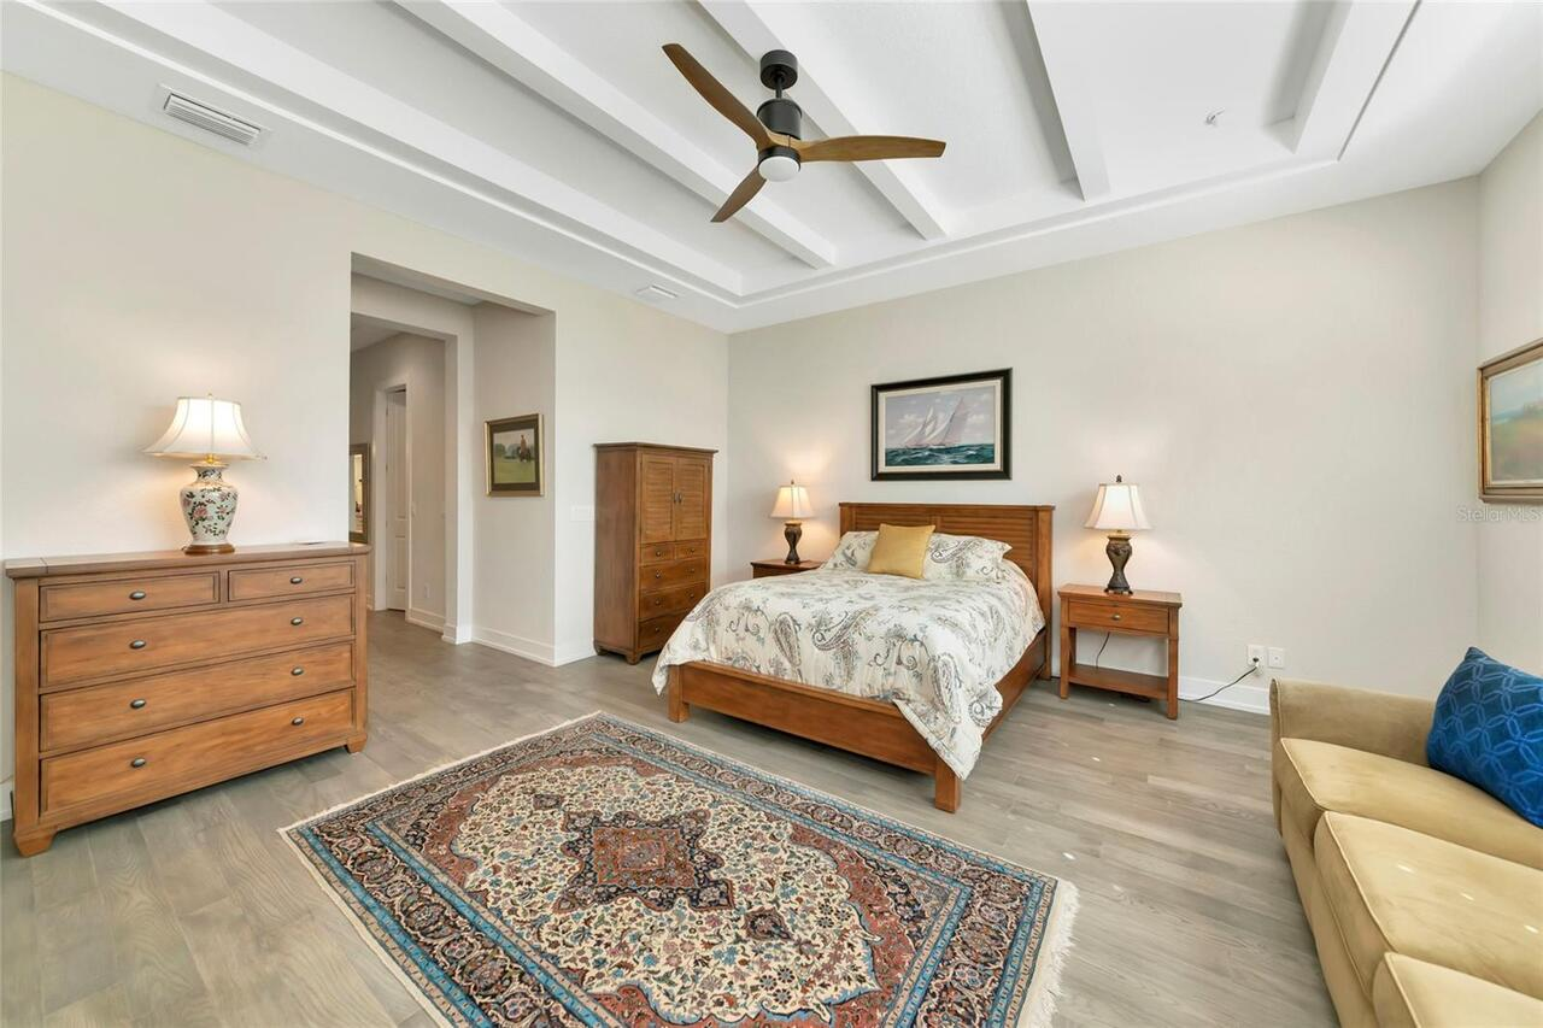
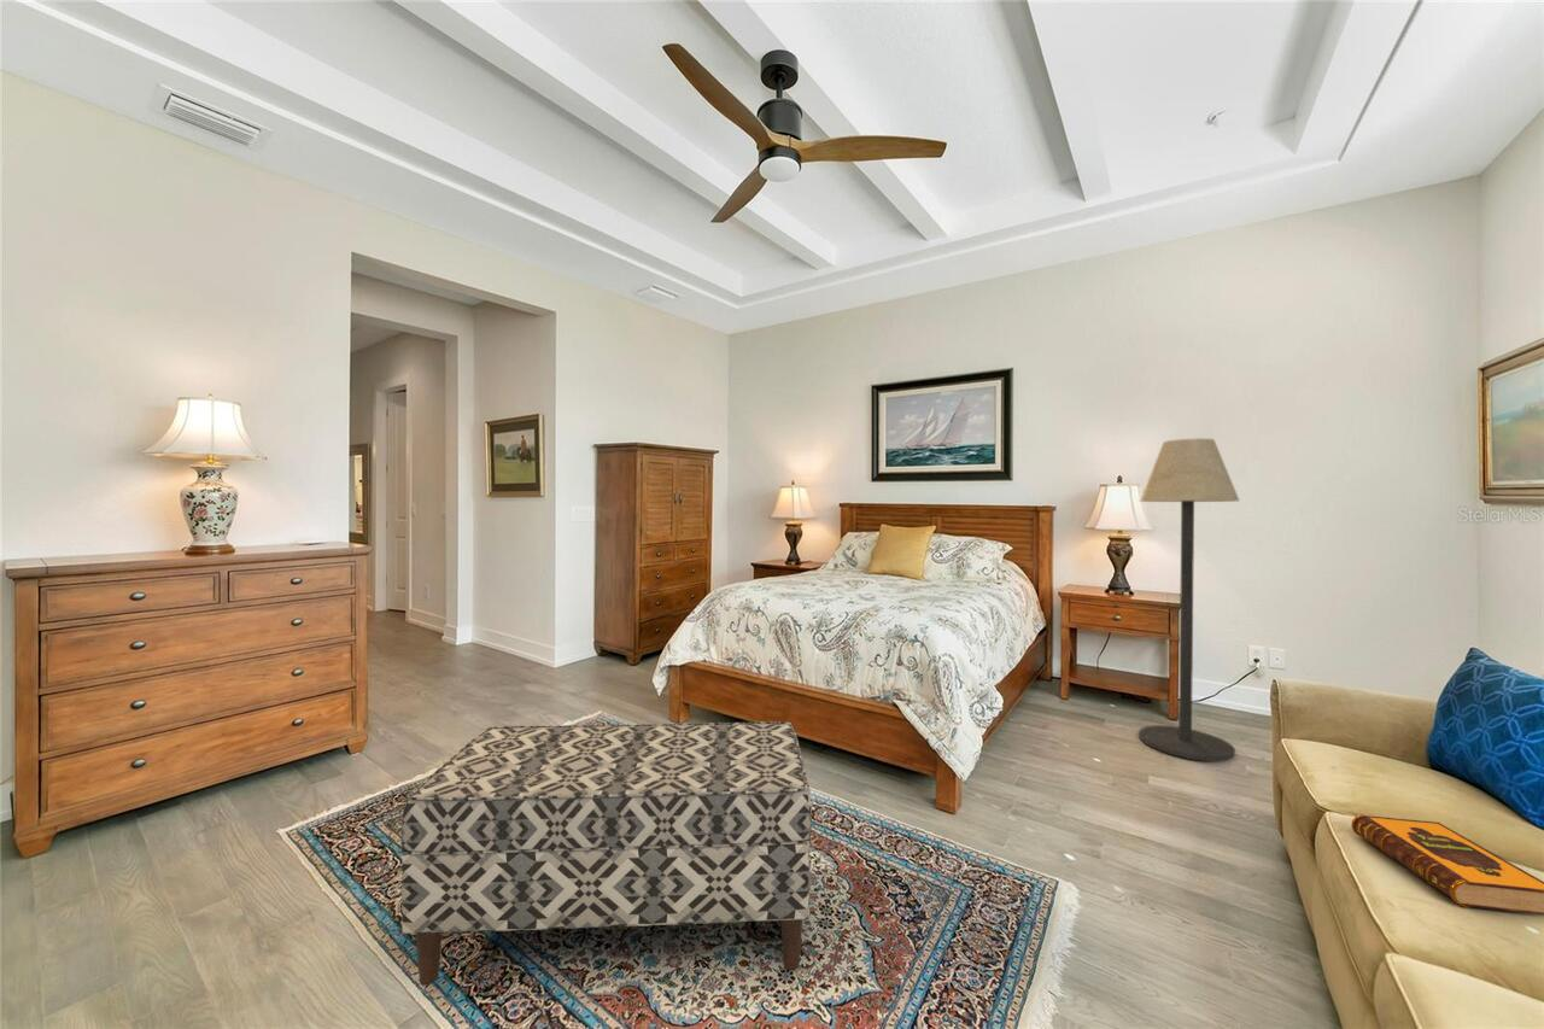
+ floor lamp (1186, 592)
+ bench (627, 836)
+ hardback book (1444, 860)
